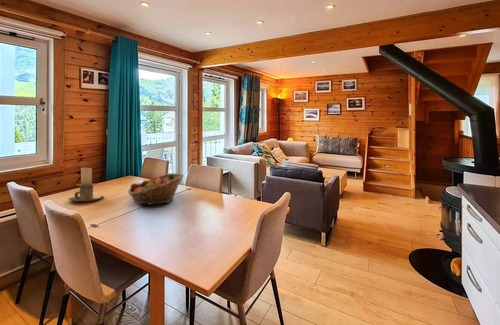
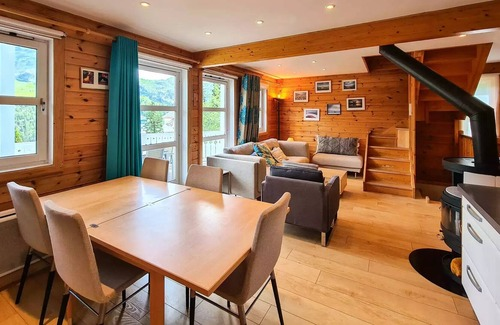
- fruit basket (156, 187)
- candle holder (86, 183)
